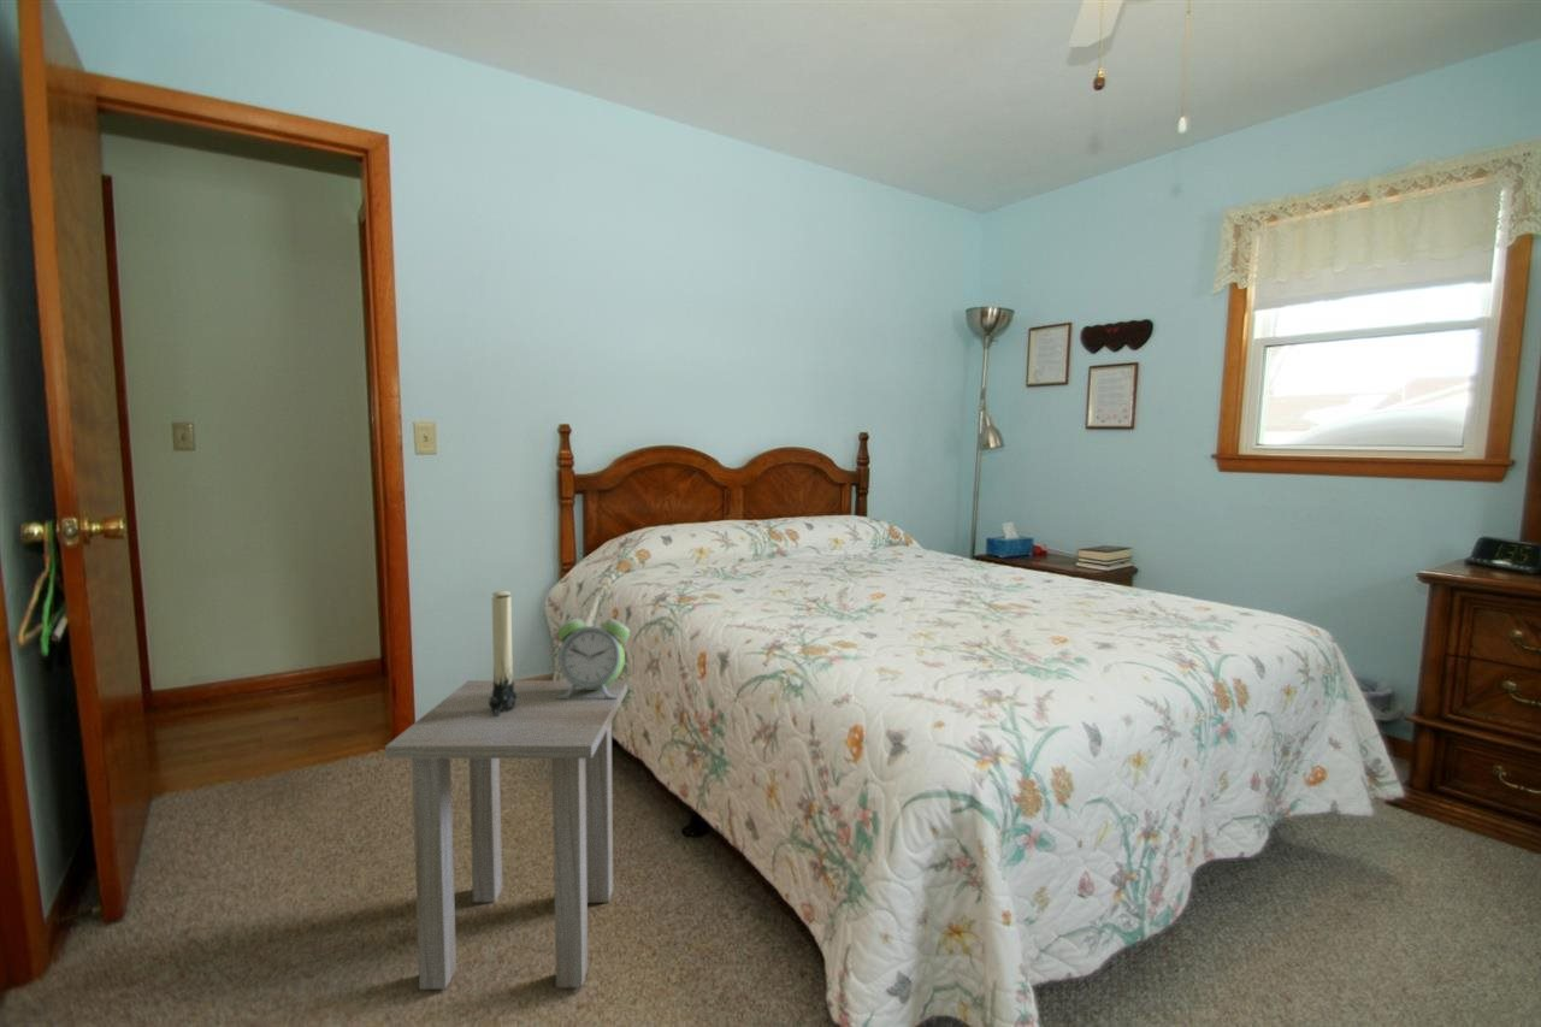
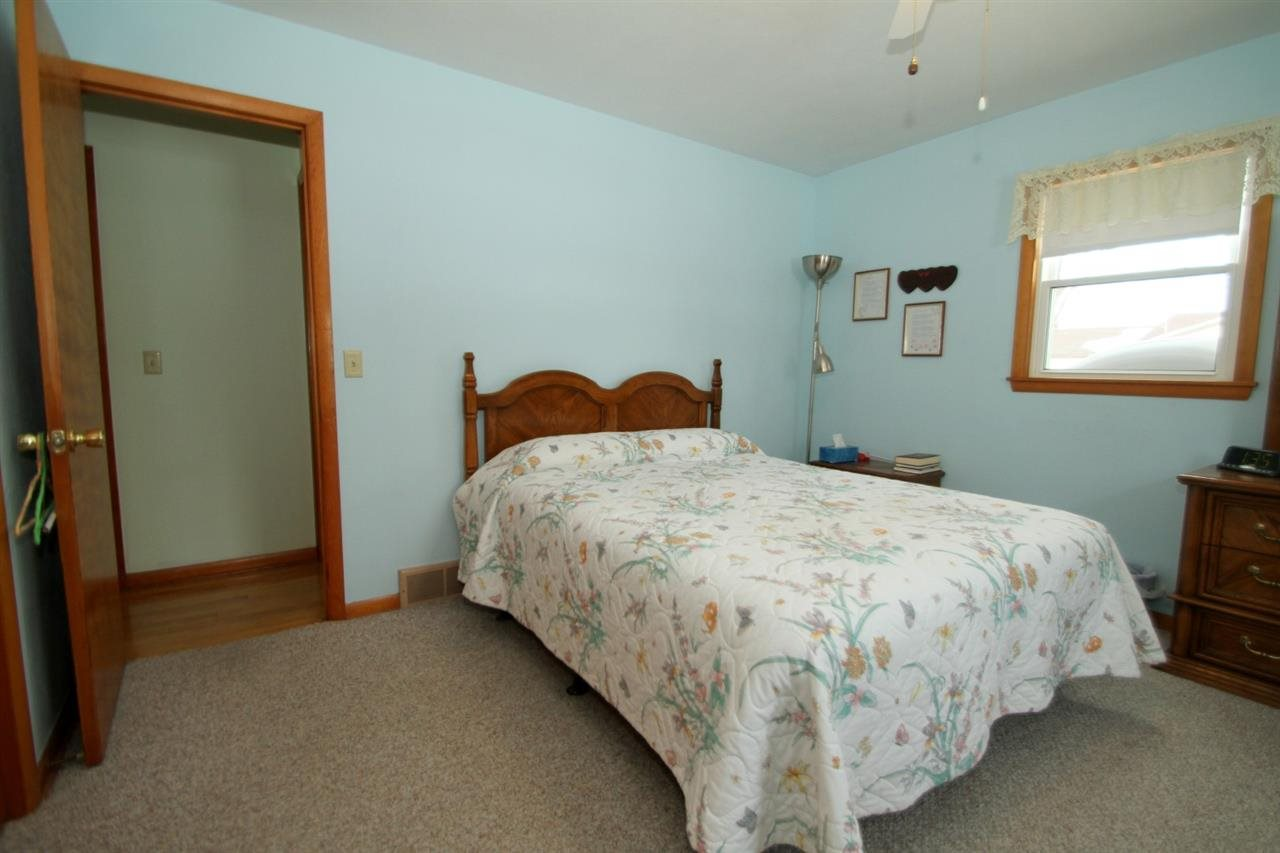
- side table (500, 822)
- alarm clock (591, 650)
- candle (500, 651)
